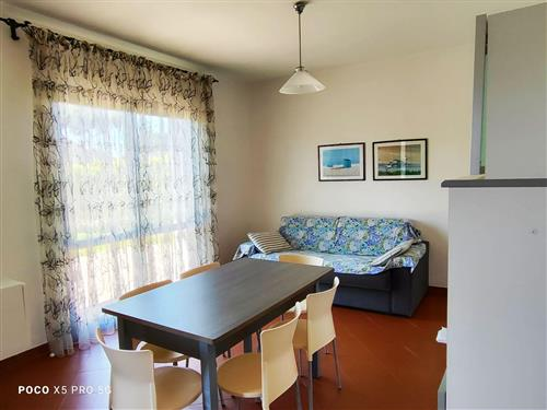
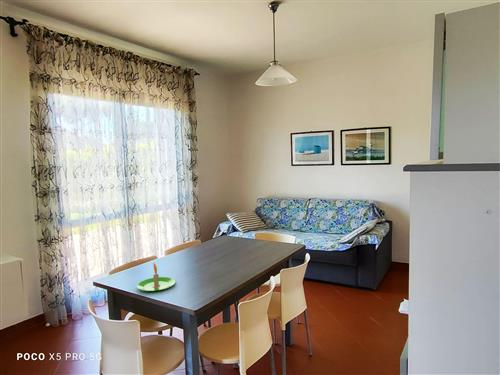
+ candle (155, 274)
